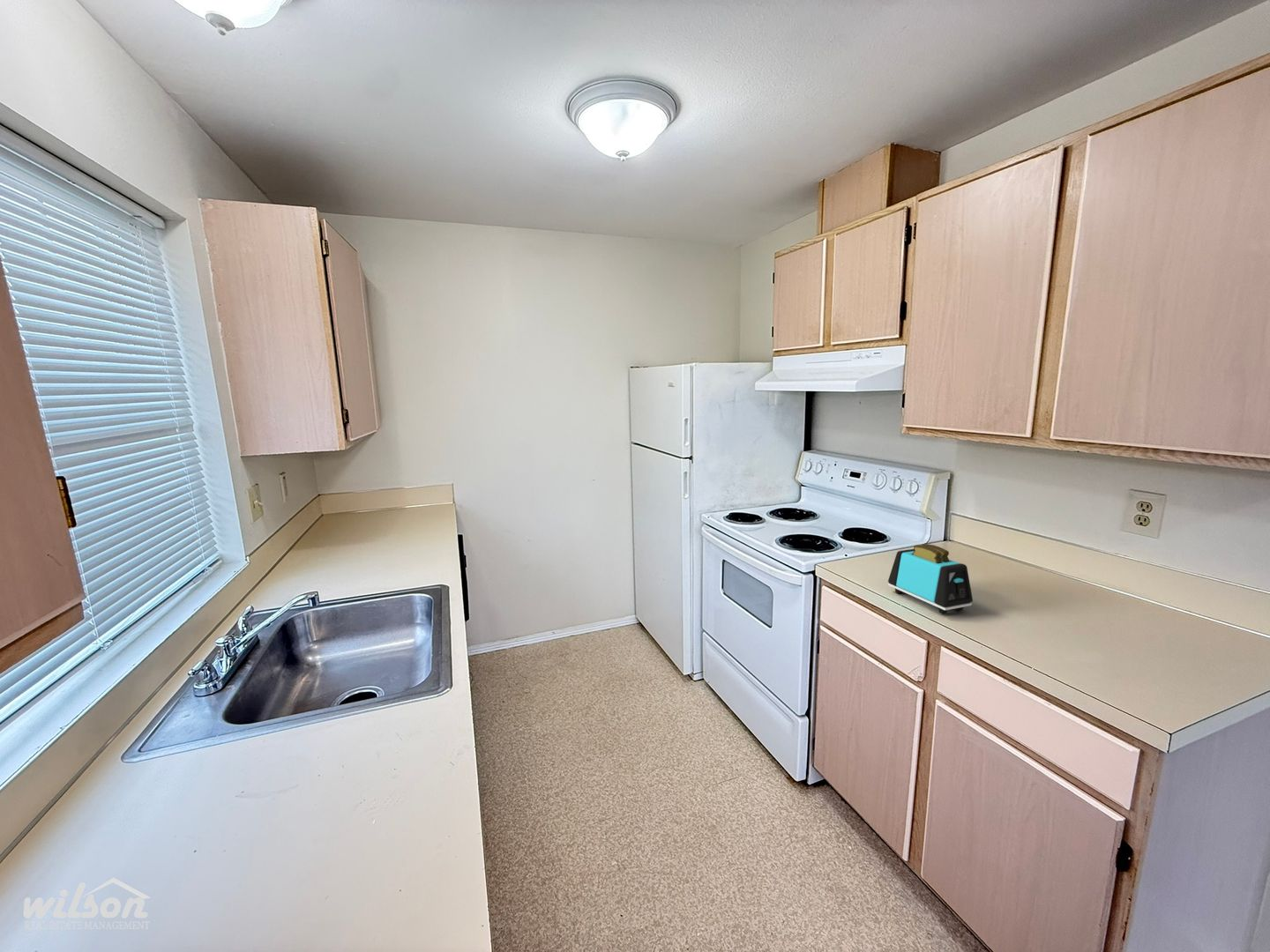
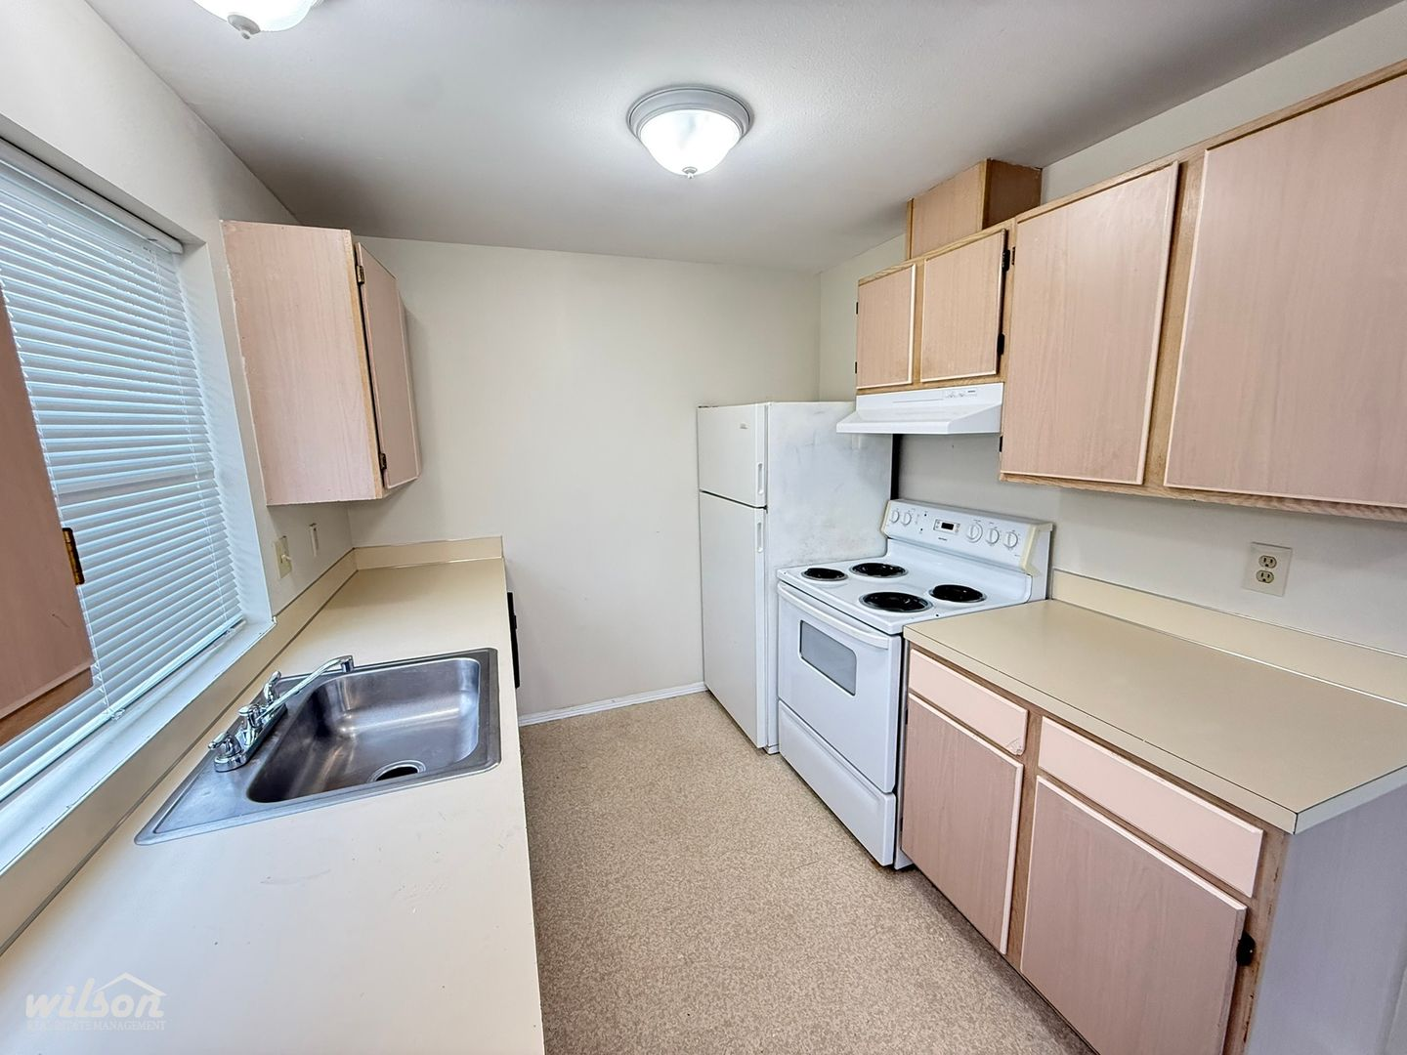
- toaster (929, 574)
